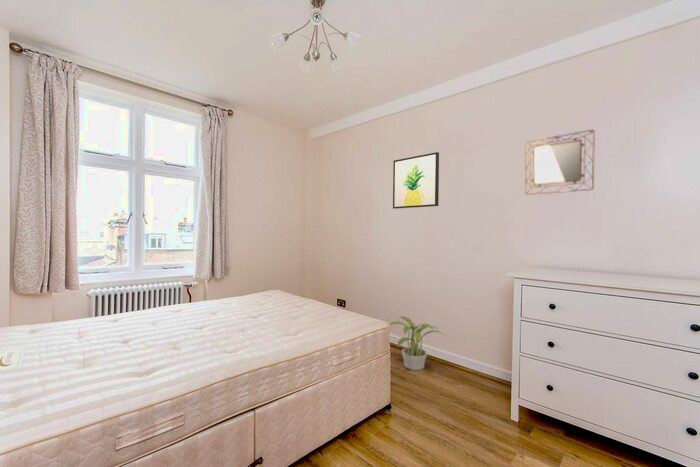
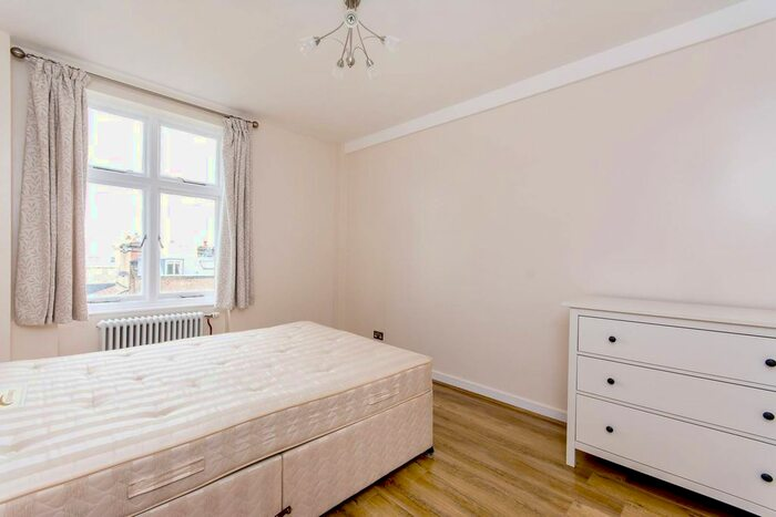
- home mirror (557, 163)
- wall art (414, 182)
- potted plant (415, 343)
